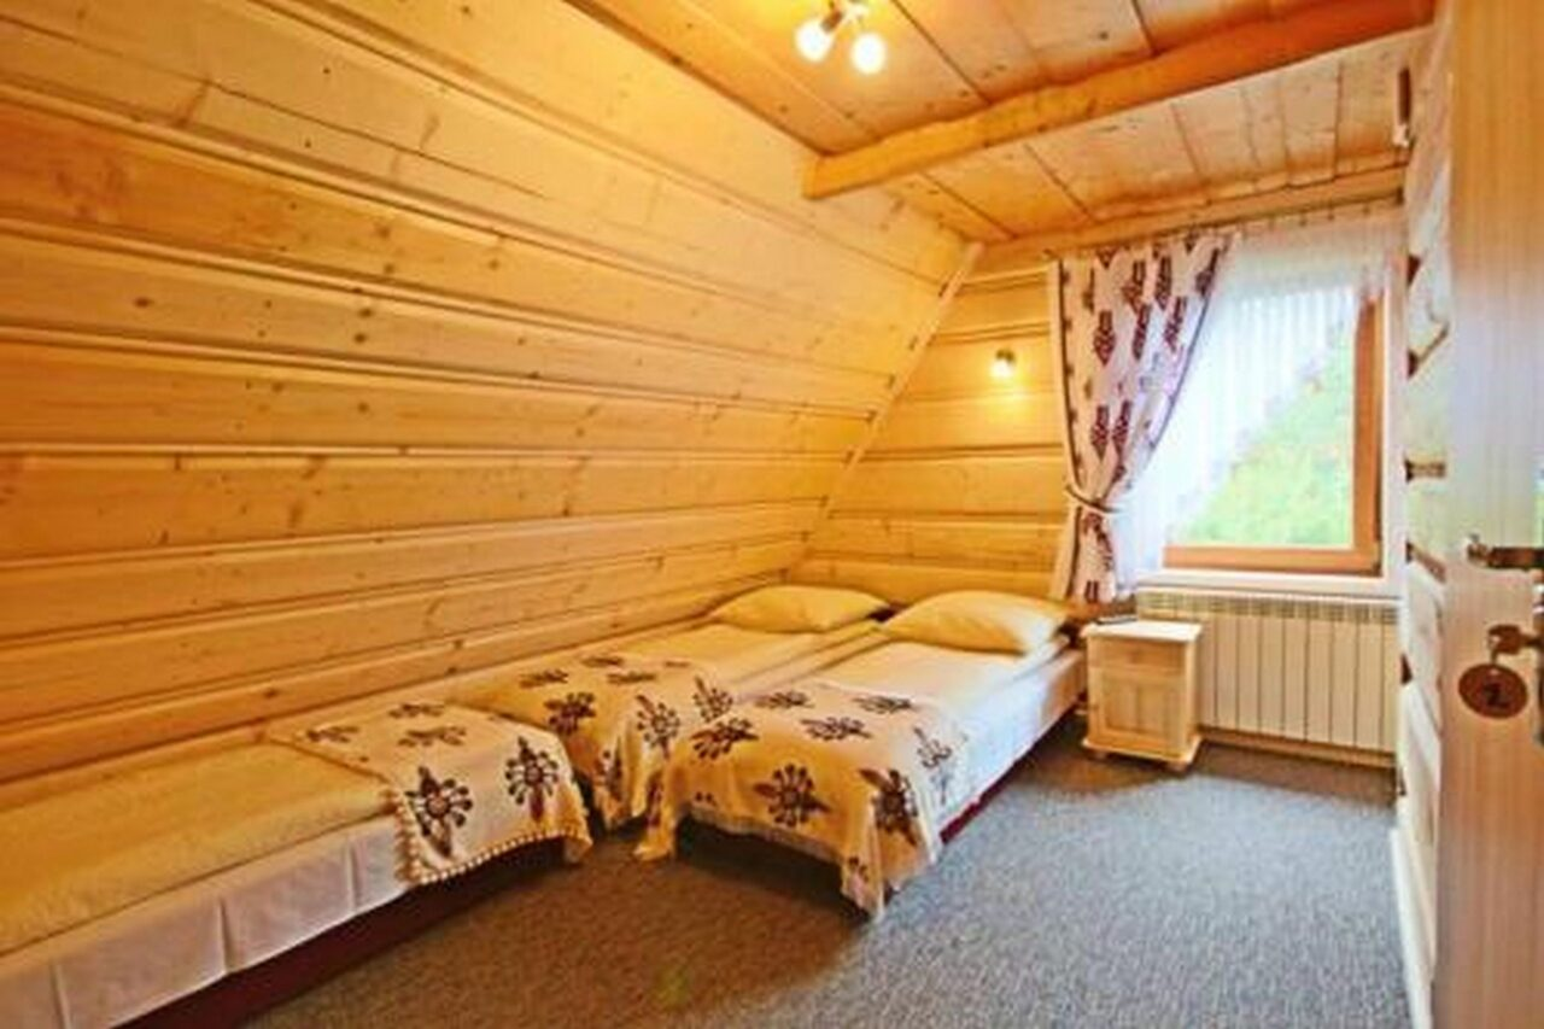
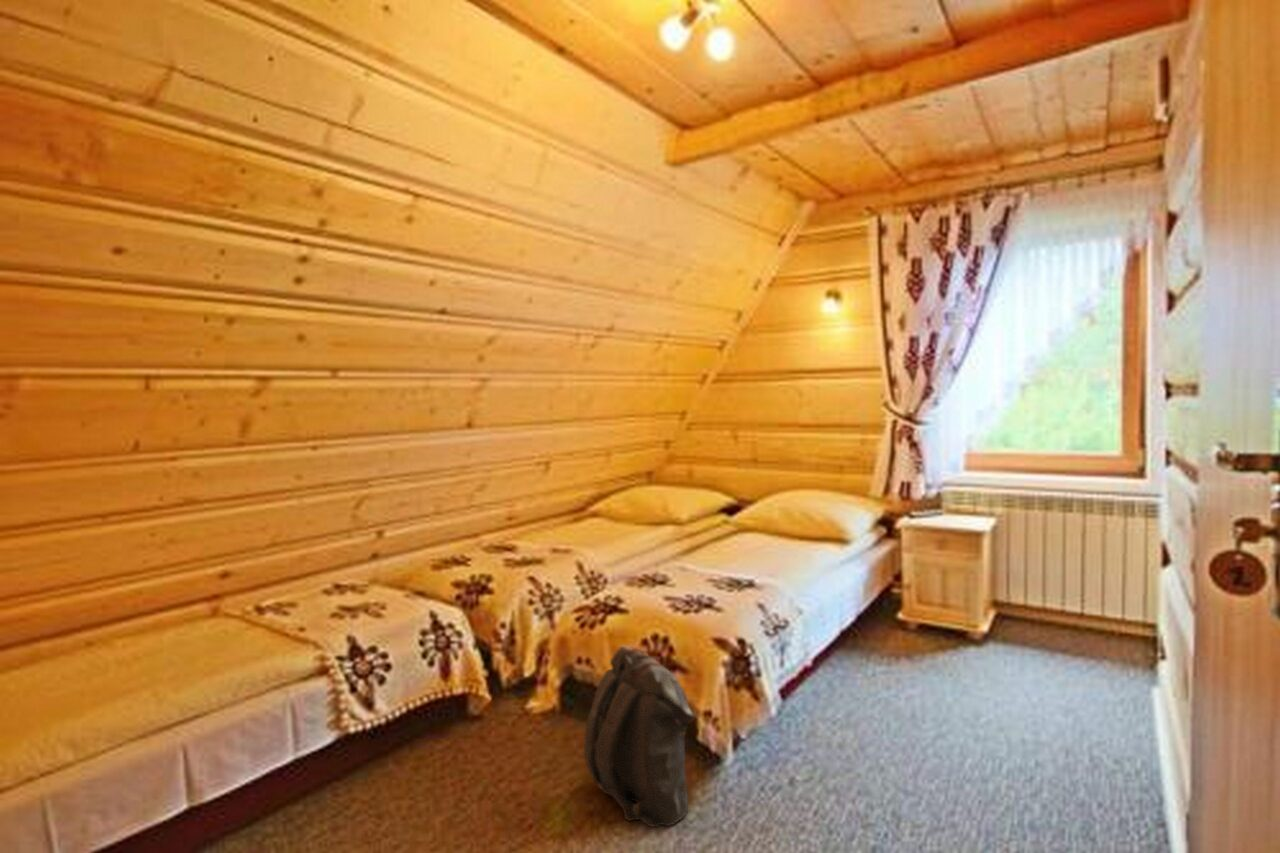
+ backpack (638, 726)
